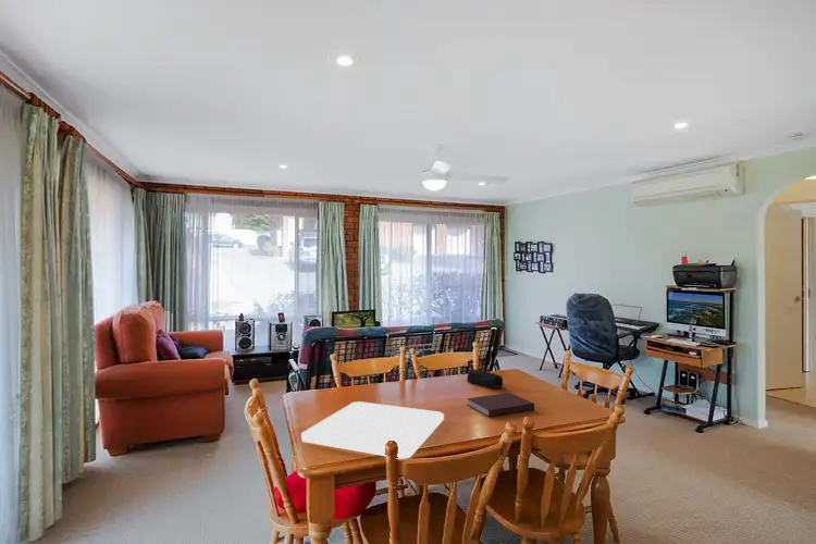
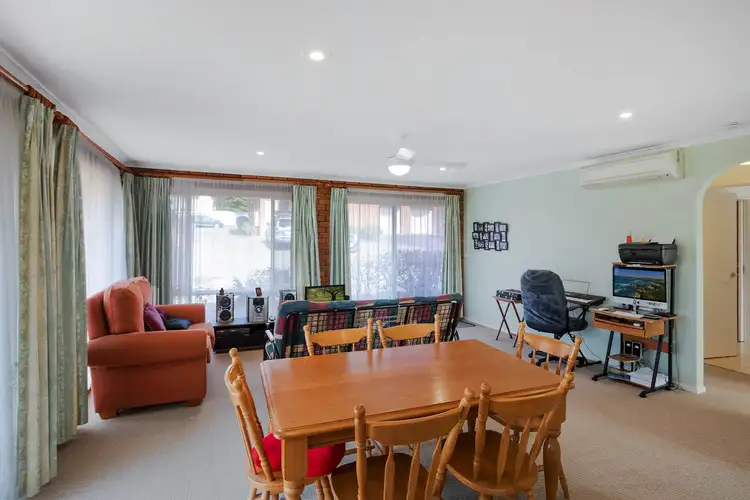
- notebook (499, 404)
- pencil case (484, 375)
- placemat (376, 424)
